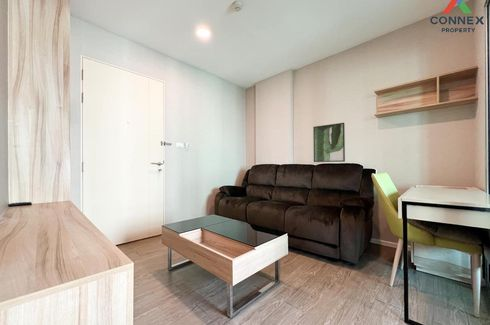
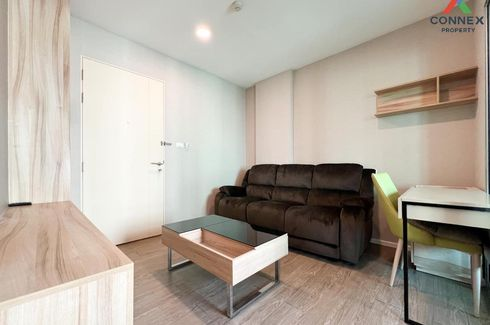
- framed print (328, 143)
